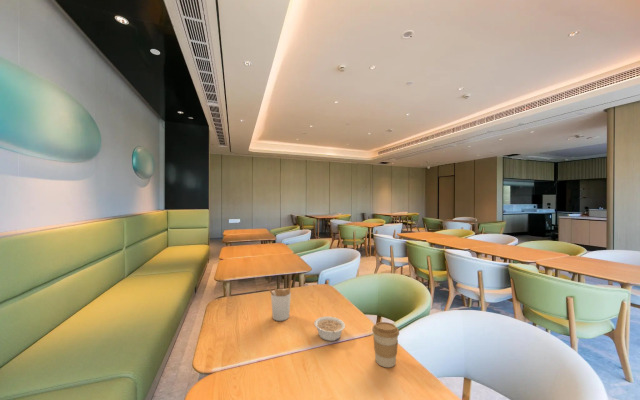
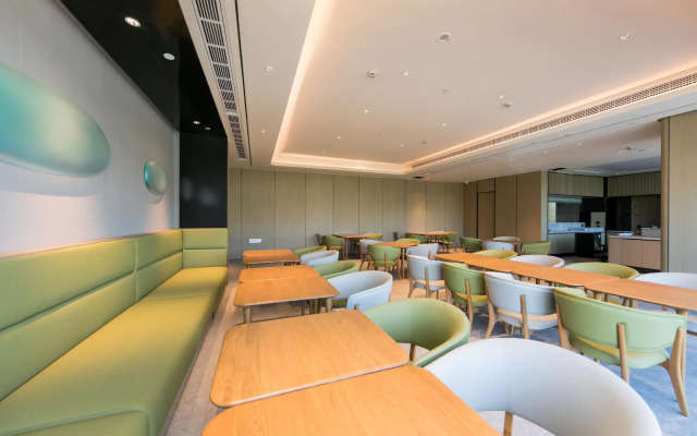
- coffee cup (385, 342)
- utensil holder (281, 300)
- legume (330, 328)
